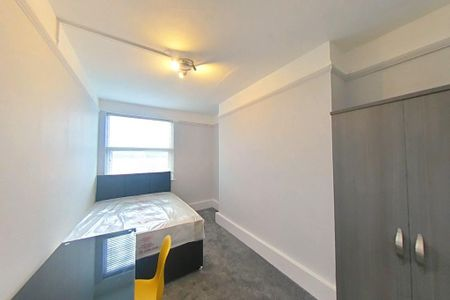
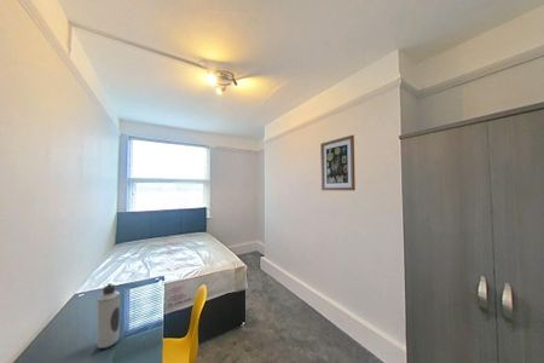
+ water bottle (108, 313)
+ wall art (336, 165)
